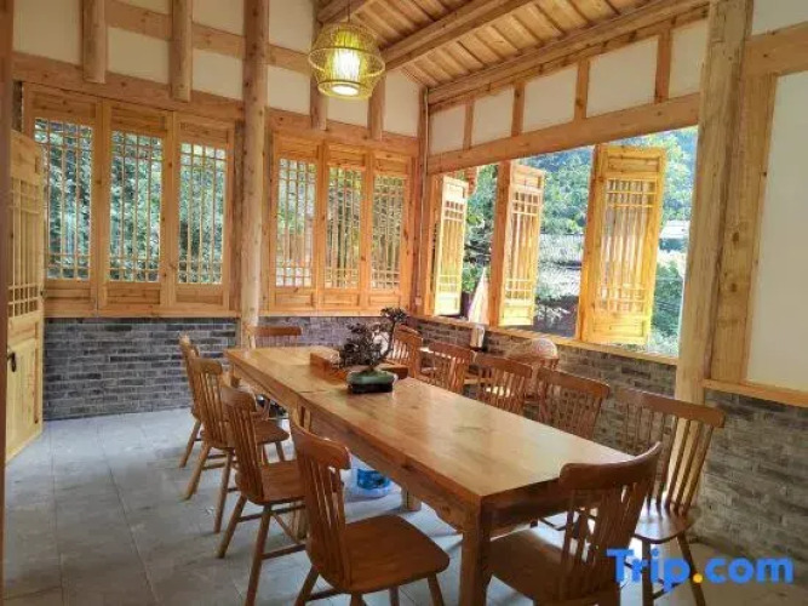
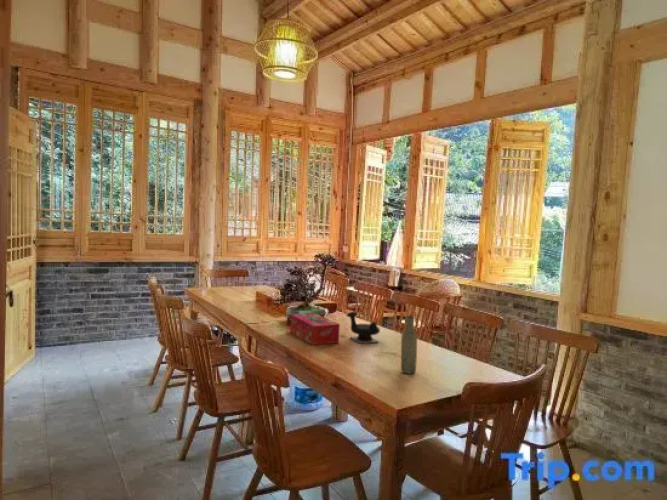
+ teapot (364, 327)
+ bottle (409, 344)
+ tissue box (313, 328)
